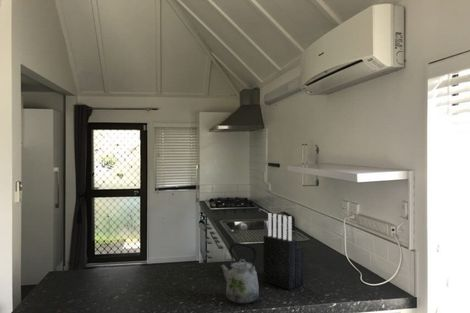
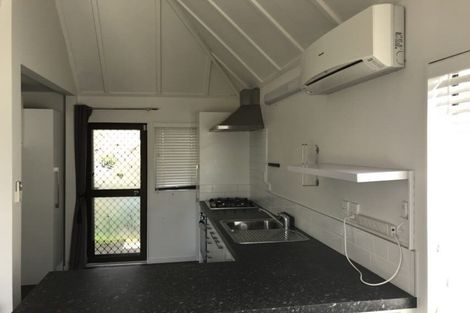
- knife block (284, 248)
- kettle (237, 270)
